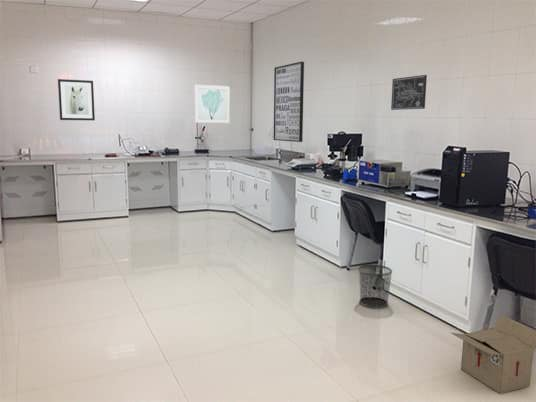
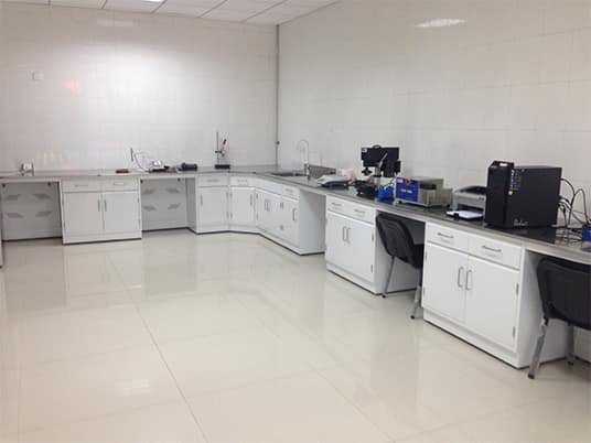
- wall art (76, 100)
- wall art (212, 104)
- wall art (408, 93)
- waste bin (373, 286)
- wall art (287, 103)
- cardboard box (494, 353)
